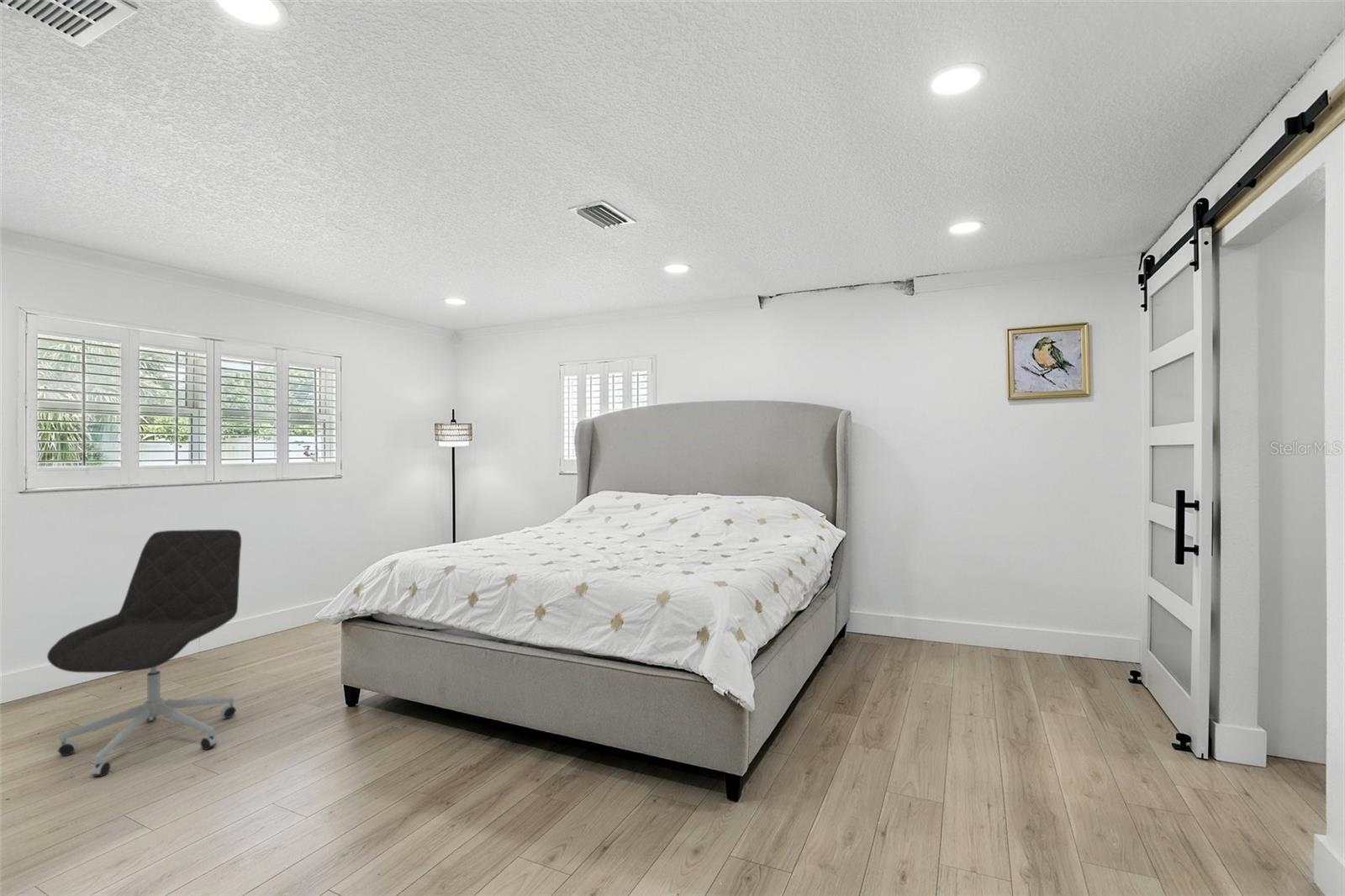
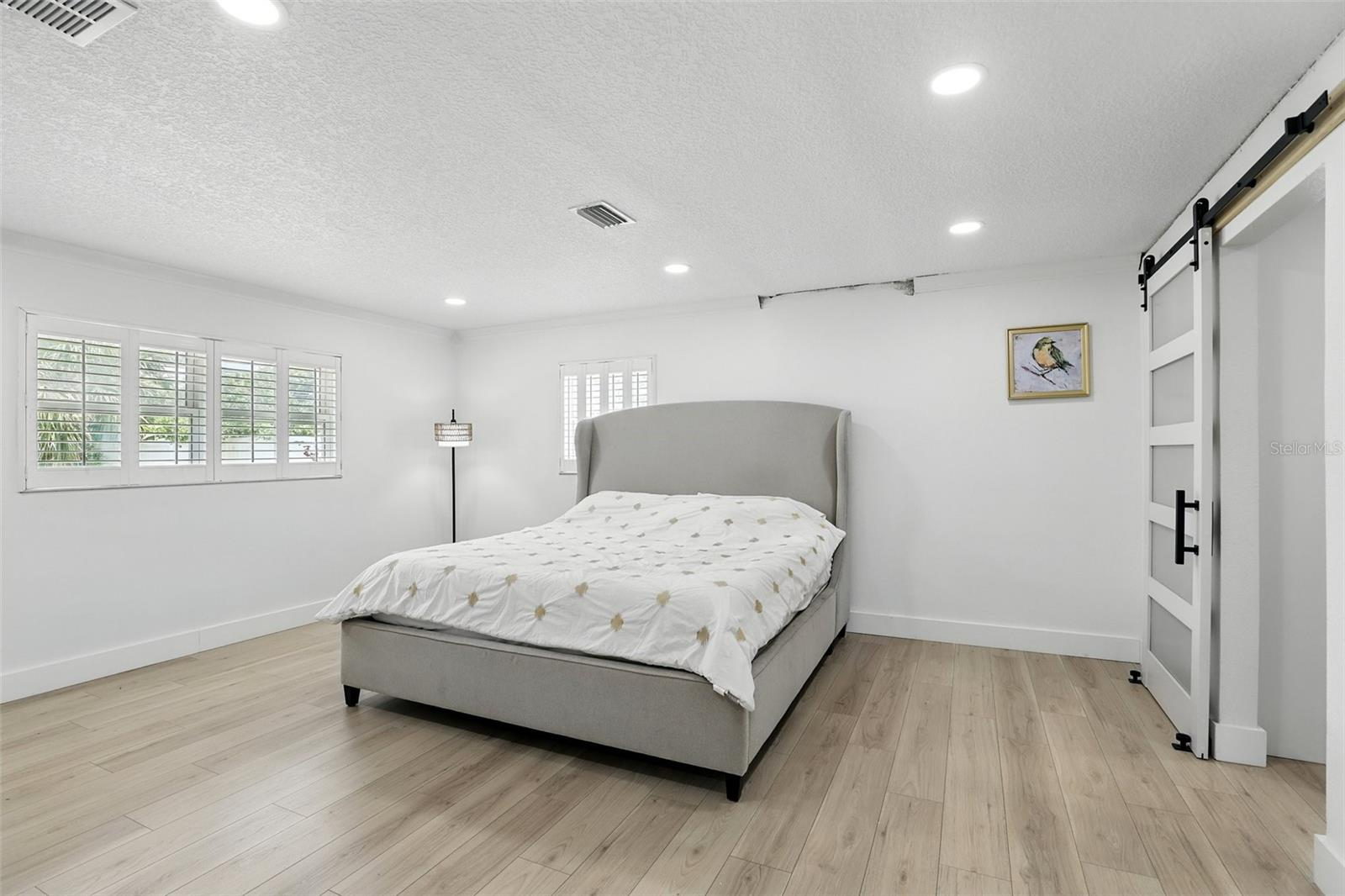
- office chair (156, 639)
